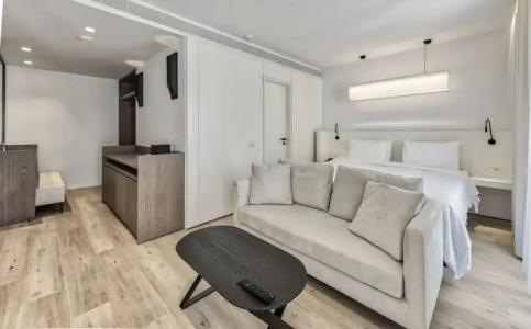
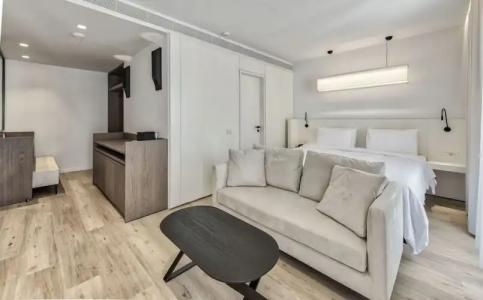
- remote control (255, 291)
